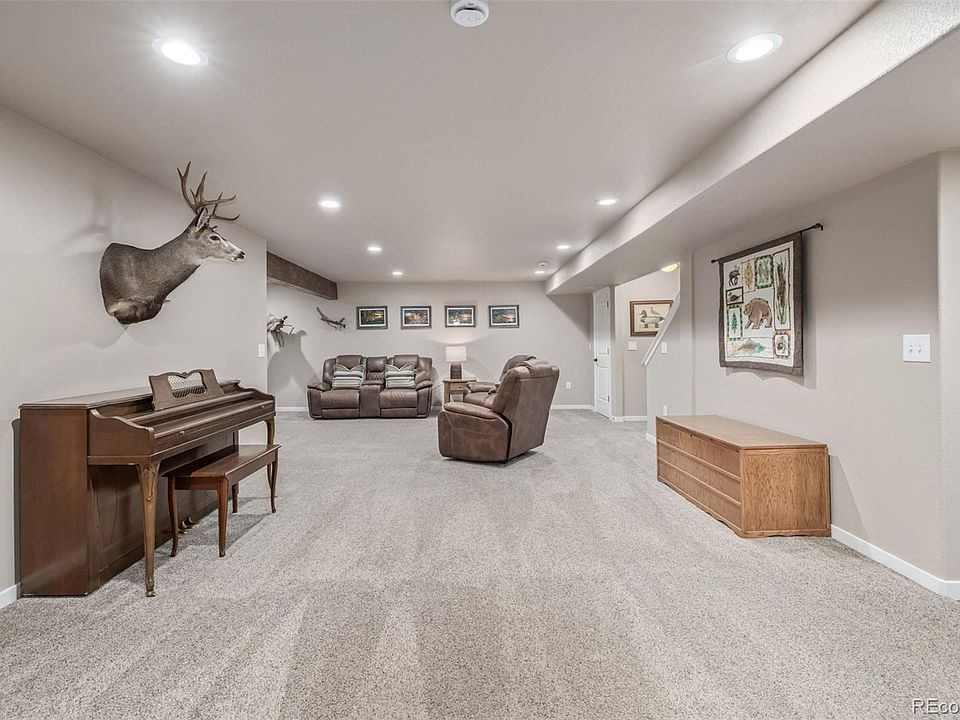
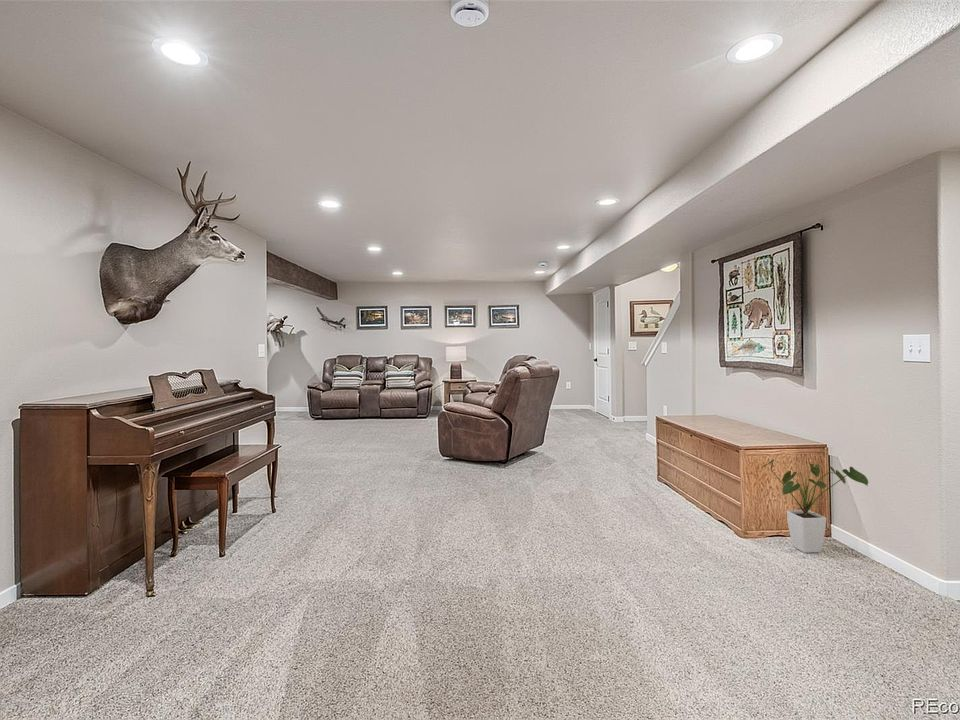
+ house plant (810, 507)
